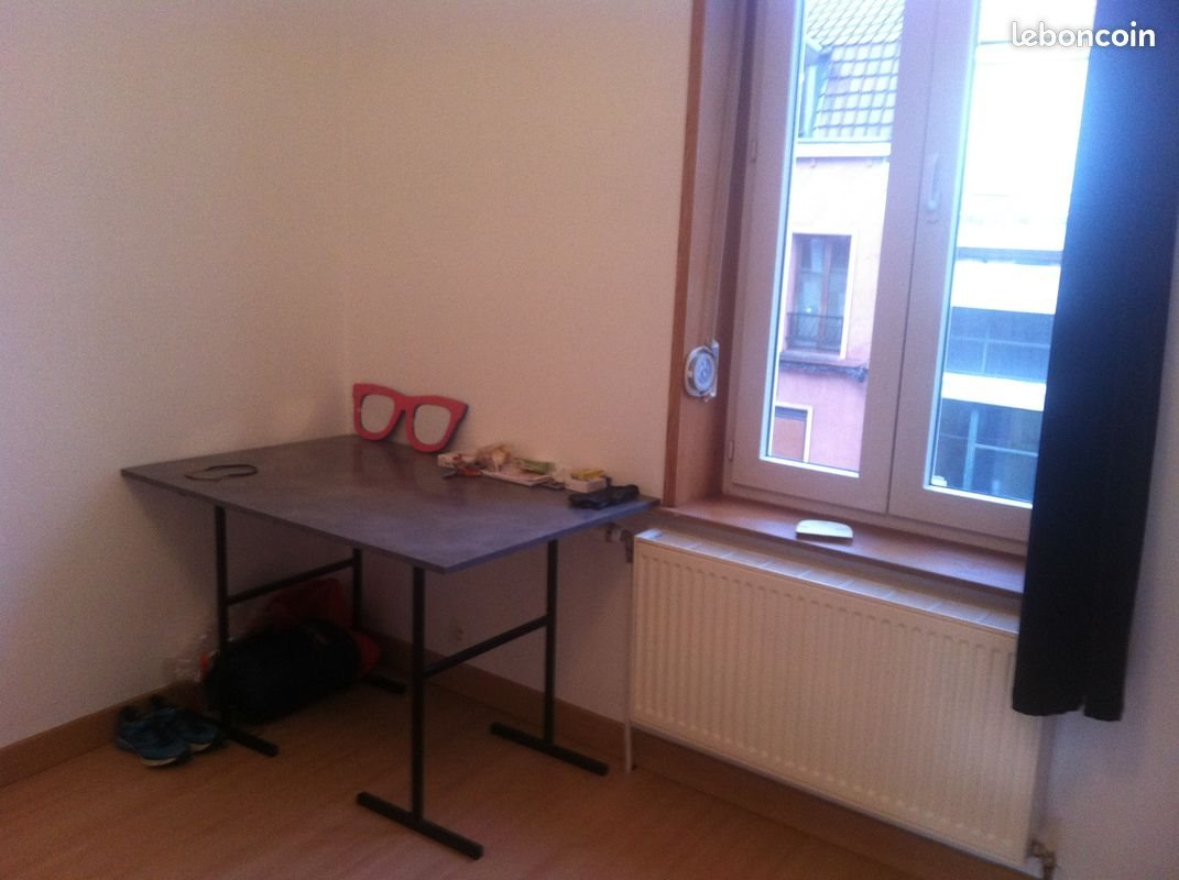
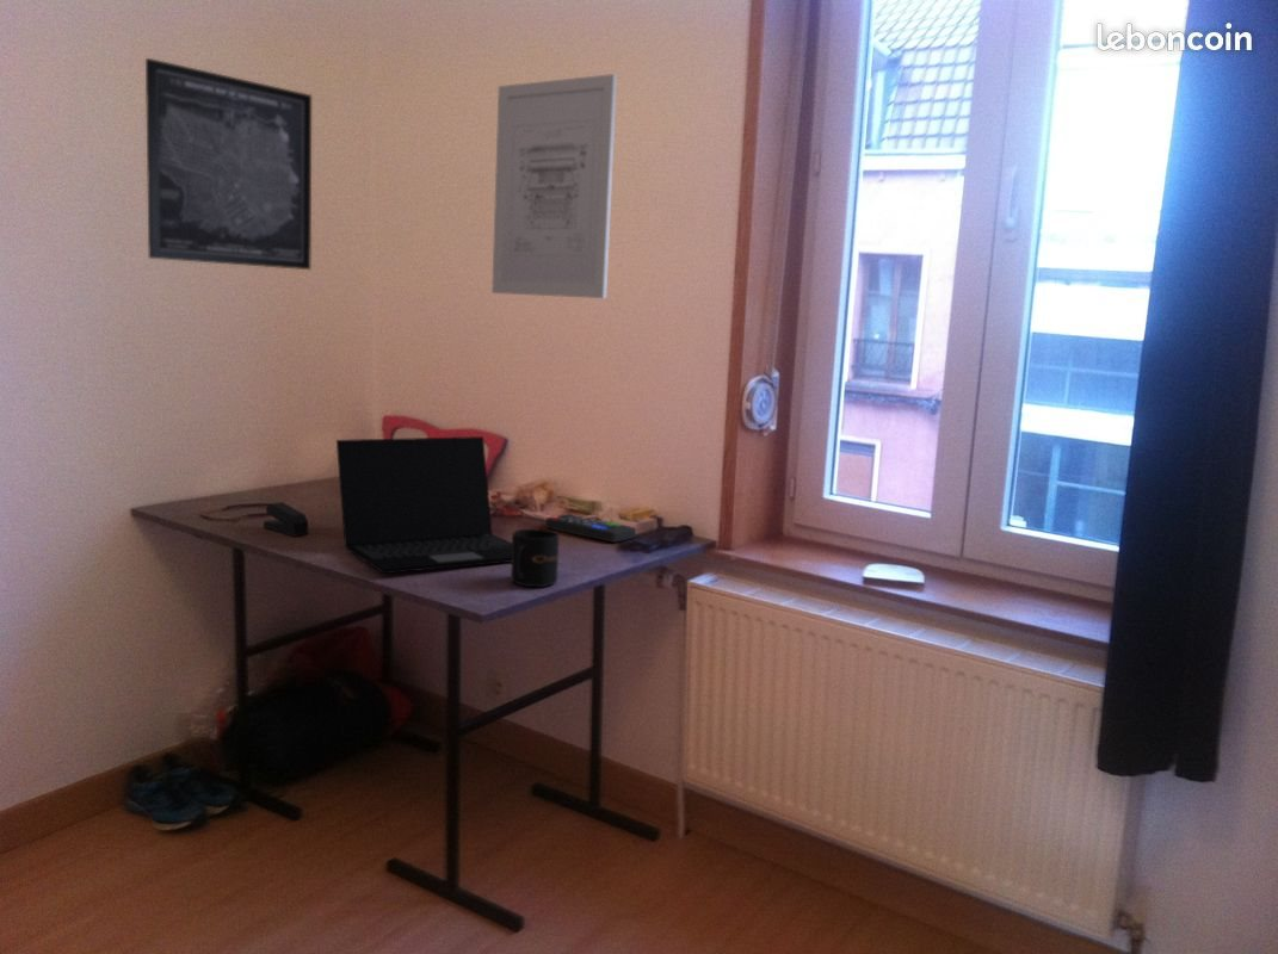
+ remote control (589, 526)
+ wall art (550, 190)
+ stapler (285, 518)
+ wall art (234, 172)
+ mug (530, 558)
+ laptop (436, 500)
